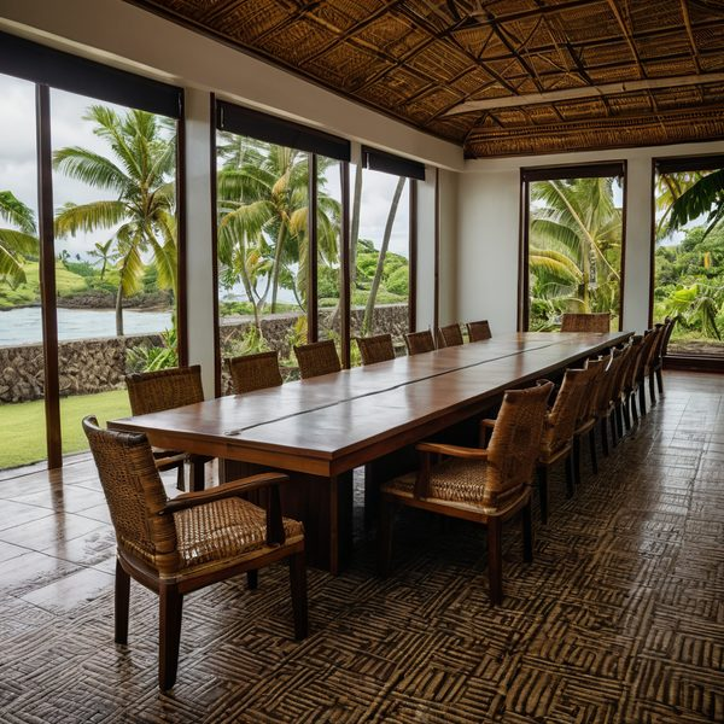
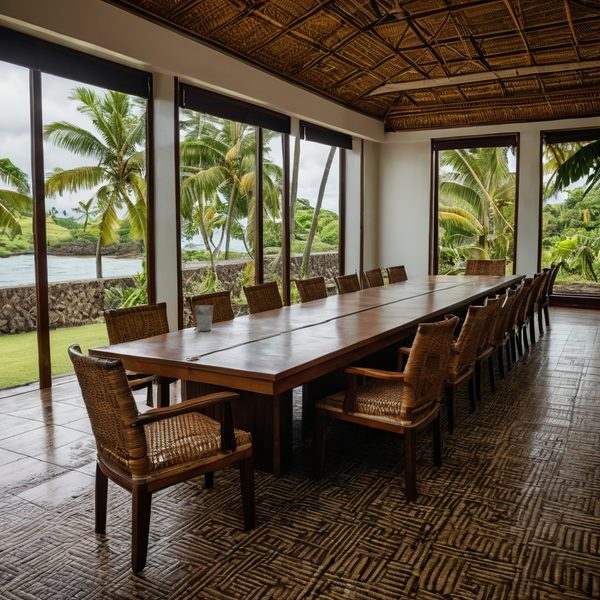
+ cup (204, 318)
